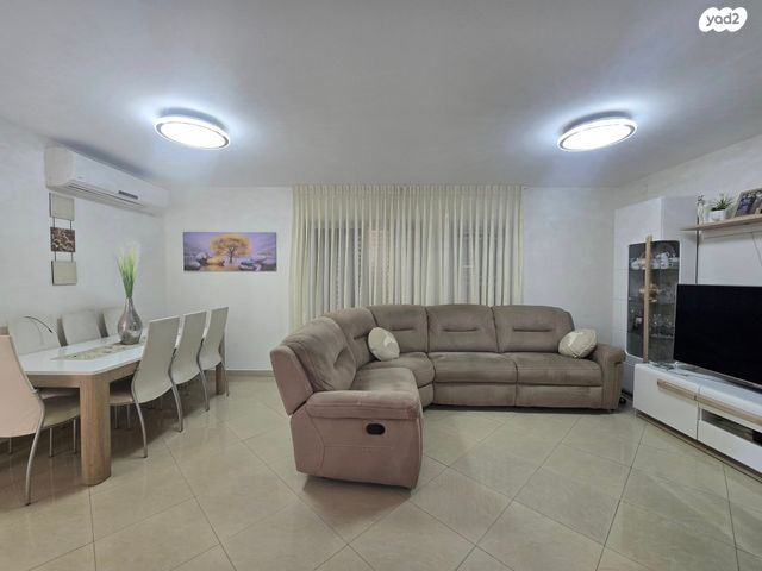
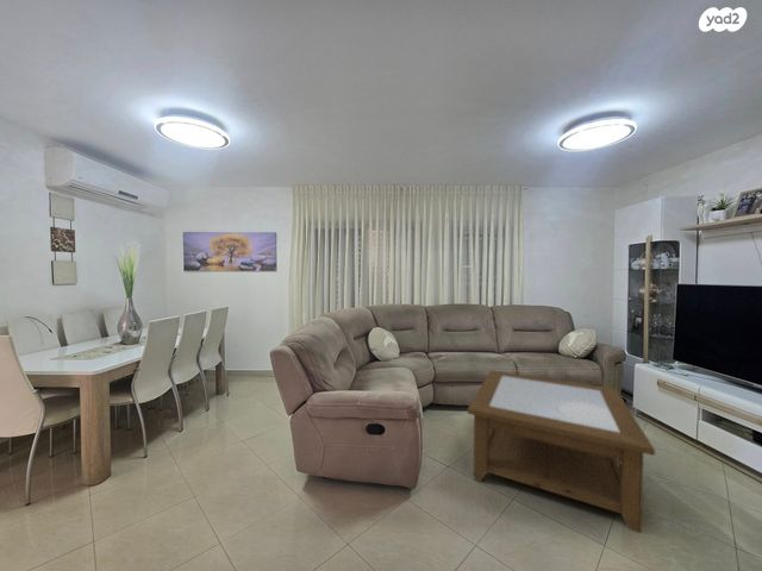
+ coffee table (546, 431)
